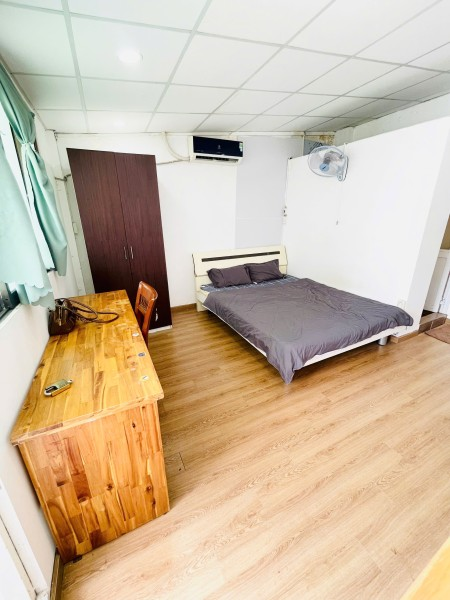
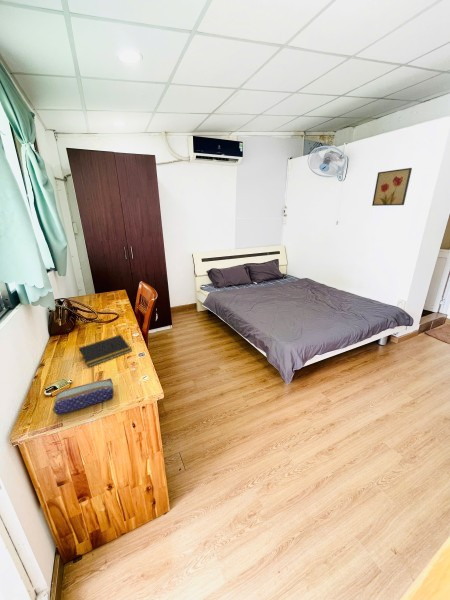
+ notepad (105, 349)
+ pencil case (84, 395)
+ wall art (391, 188)
